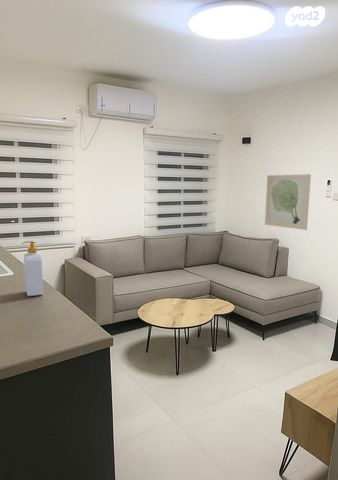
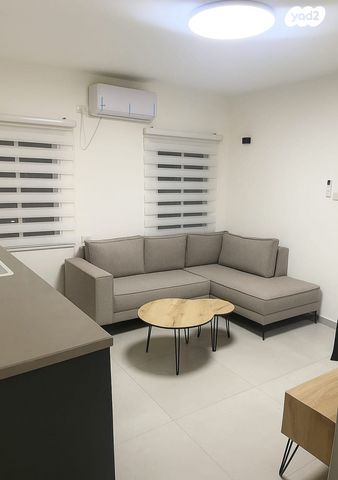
- soap bottle (32, 267)
- wall art (286, 201)
